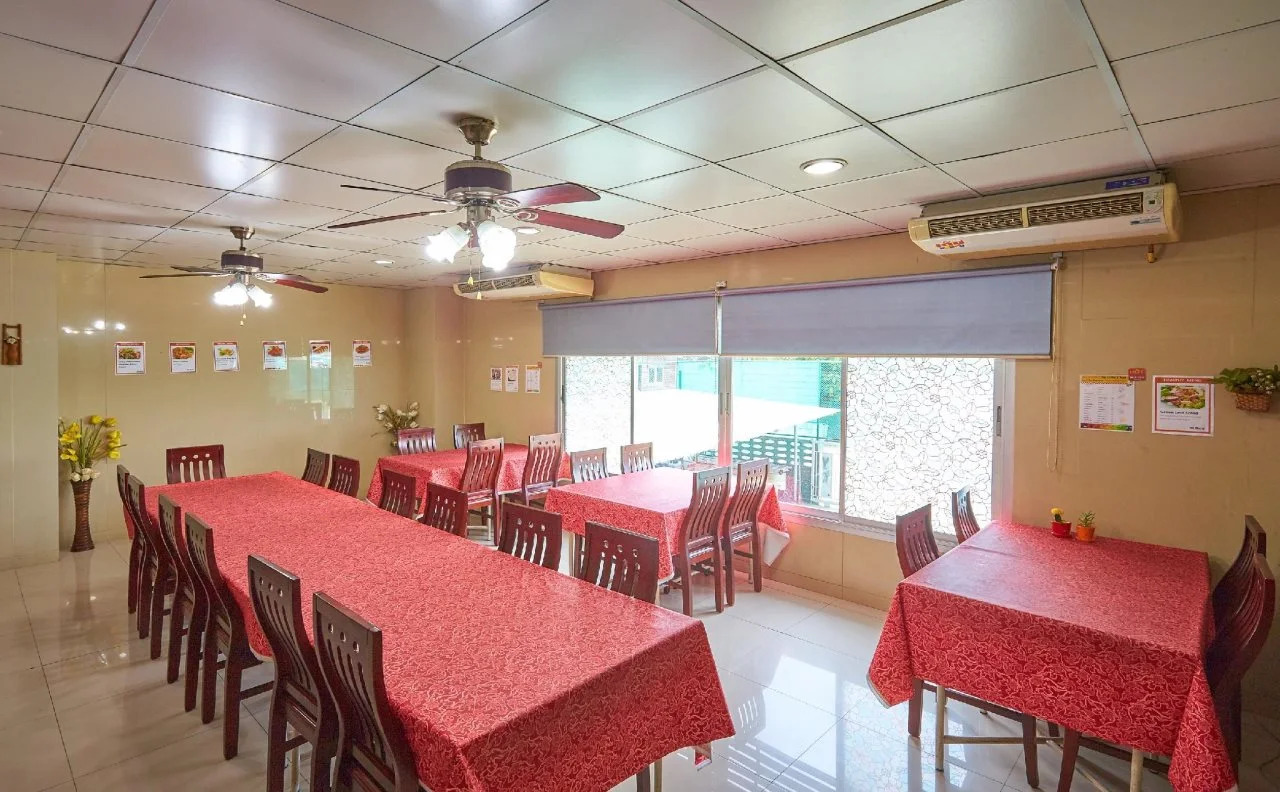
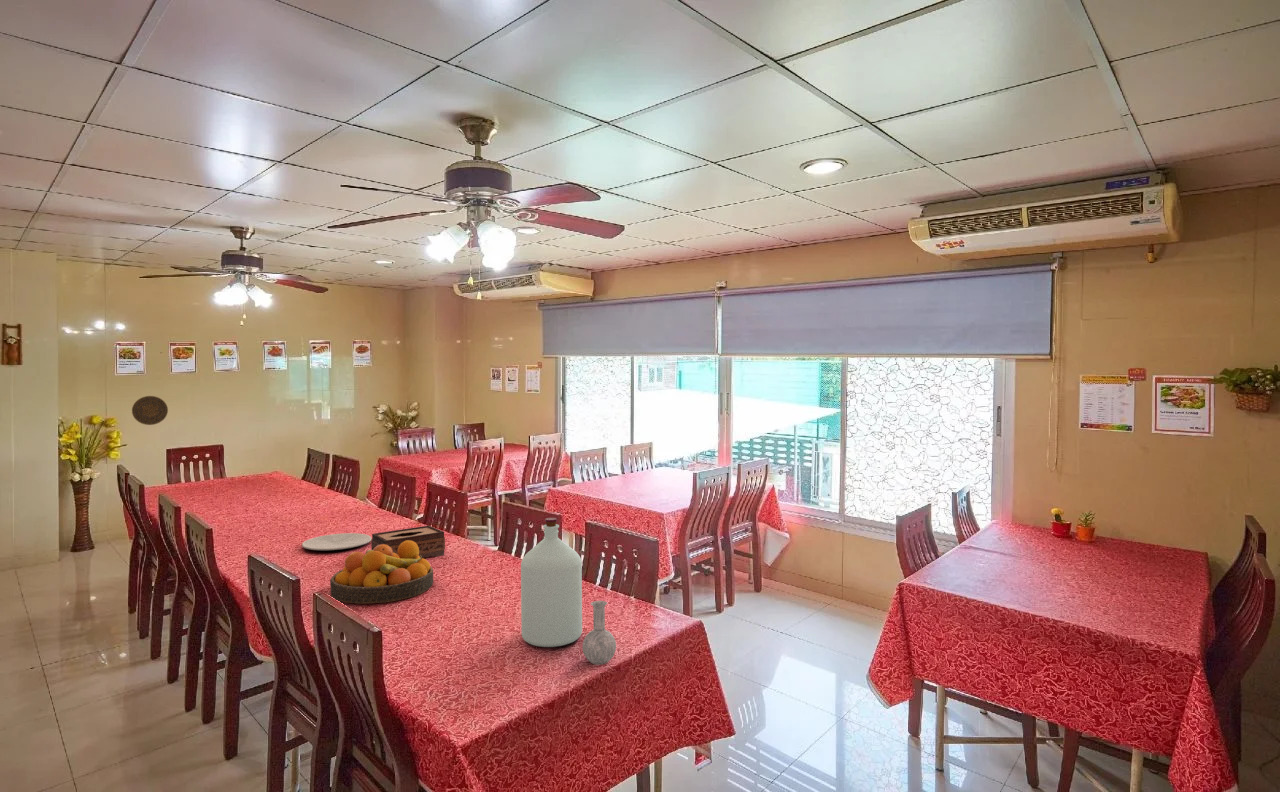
+ tissue box (406, 540)
+ plate (337, 542)
+ bottle (569, 585)
+ decorative plate (150, 410)
+ fruit bowl (383, 566)
